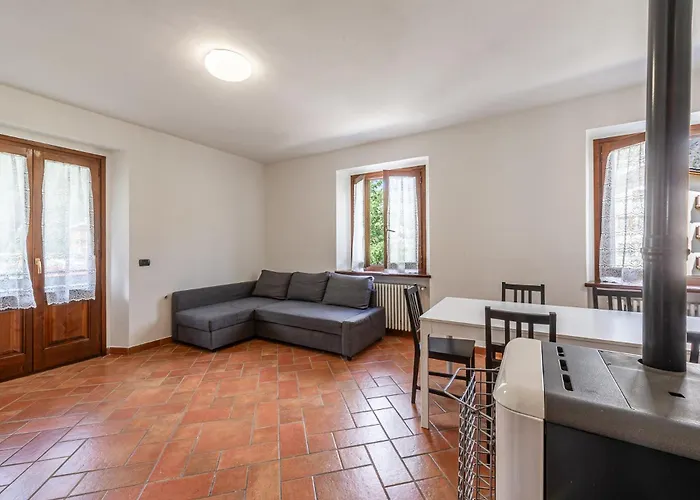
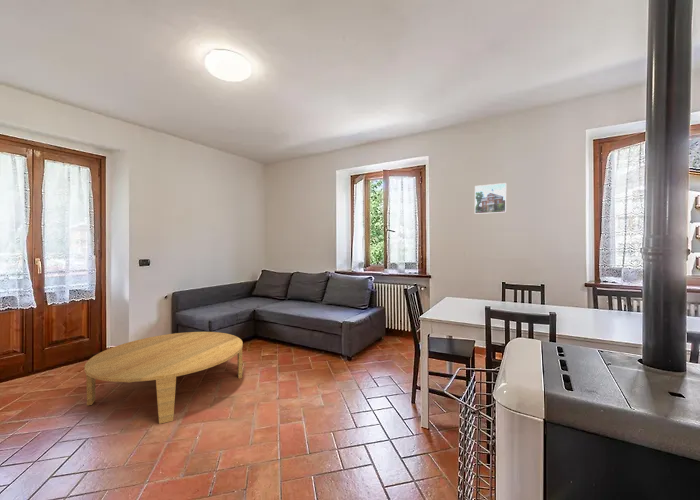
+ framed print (490, 198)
+ coffee table (172, 369)
